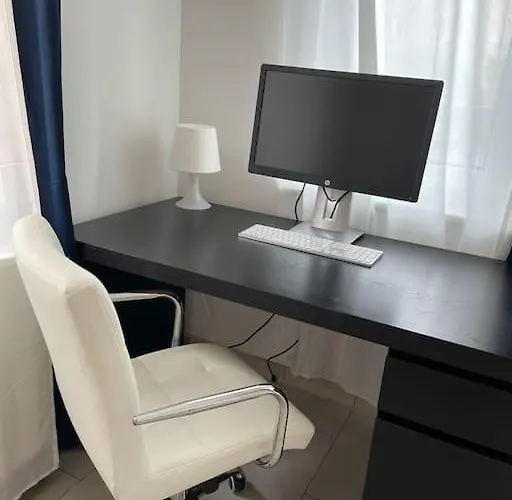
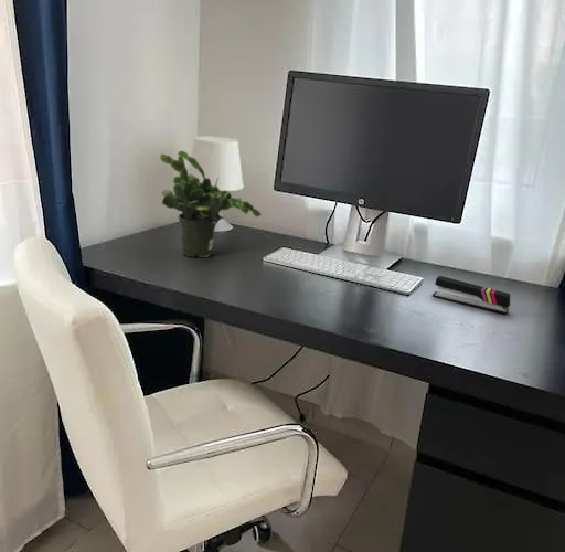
+ potted plant (201, 206)
+ stapler (471, 294)
